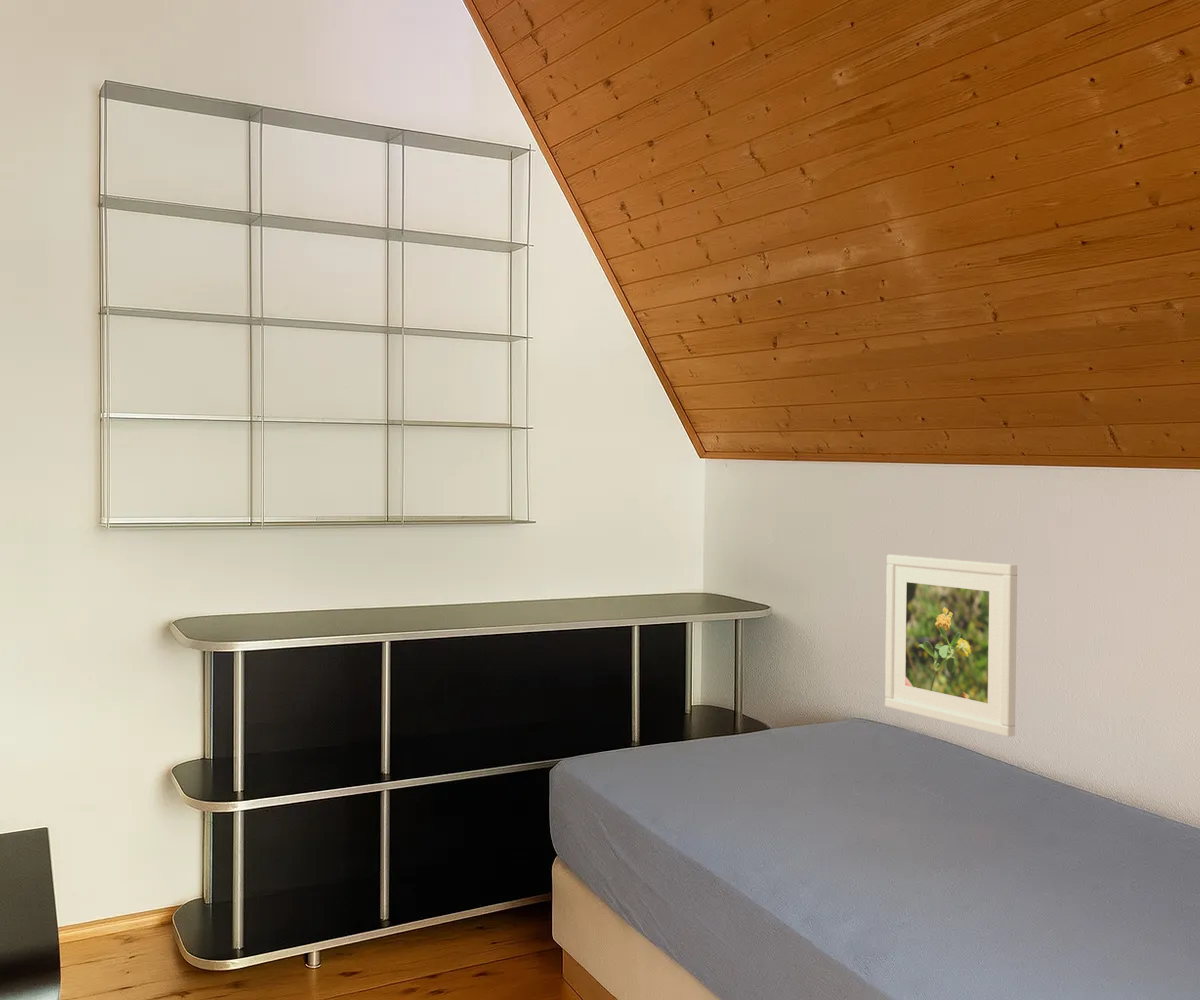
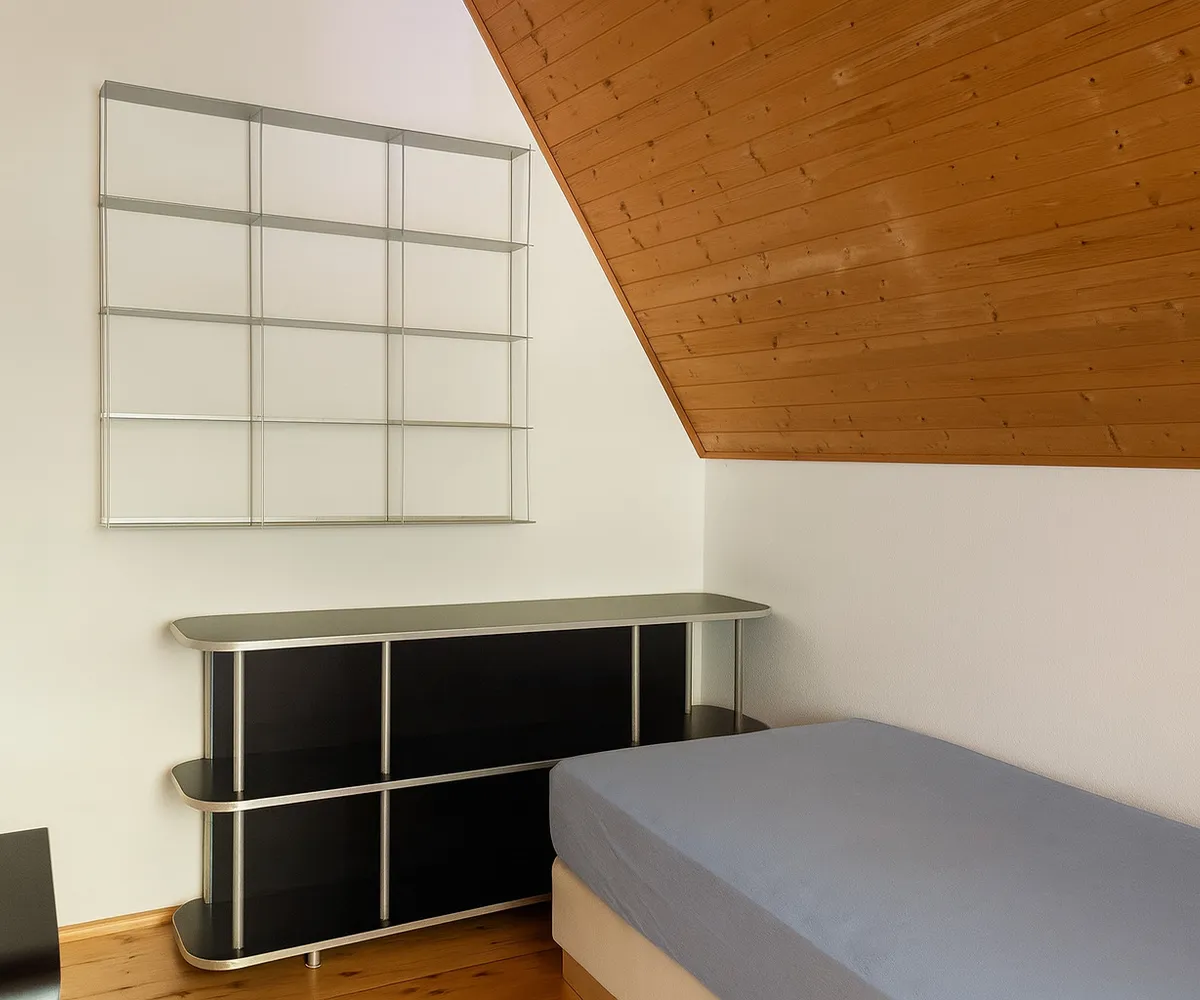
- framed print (947, 640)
